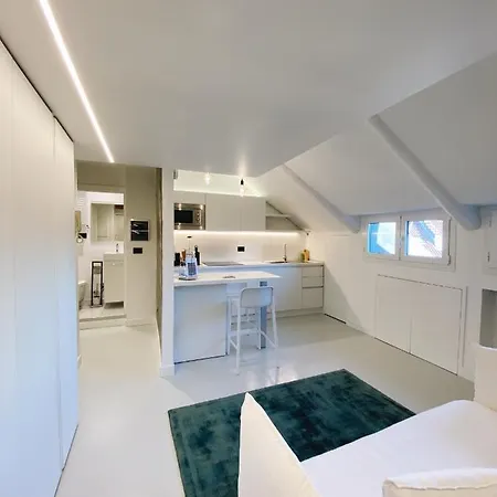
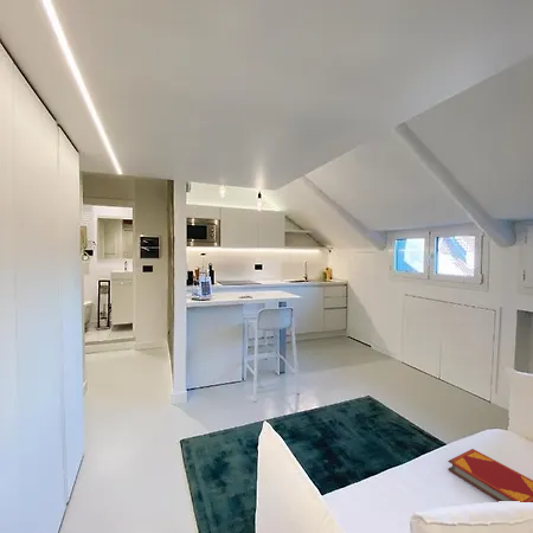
+ hardback book (495, 479)
